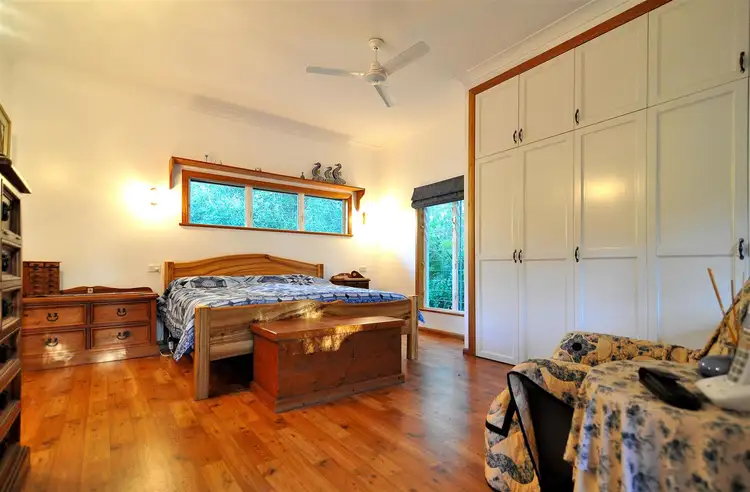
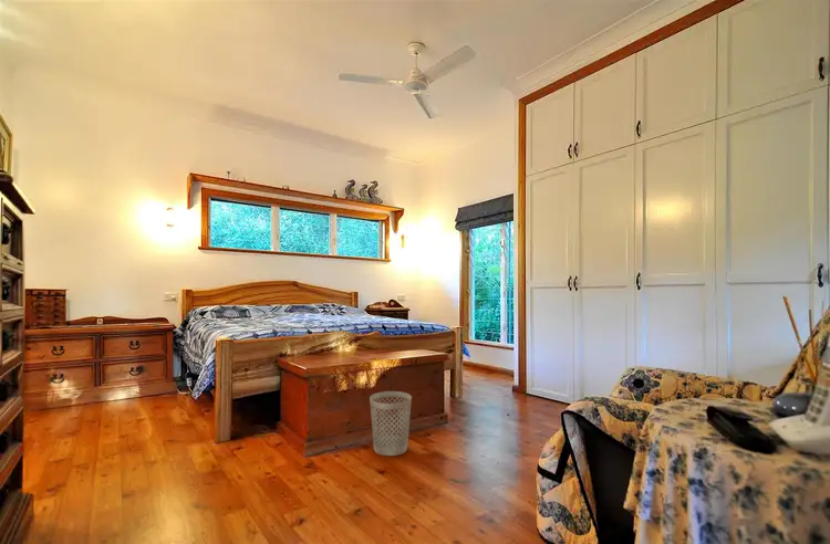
+ wastebasket (391, 422)
